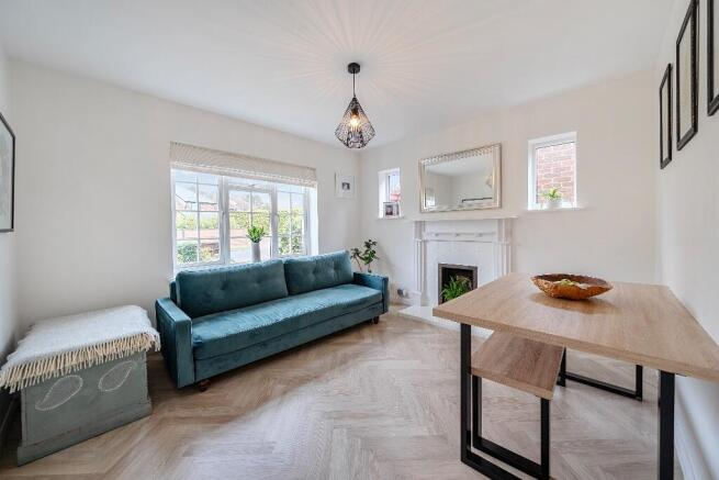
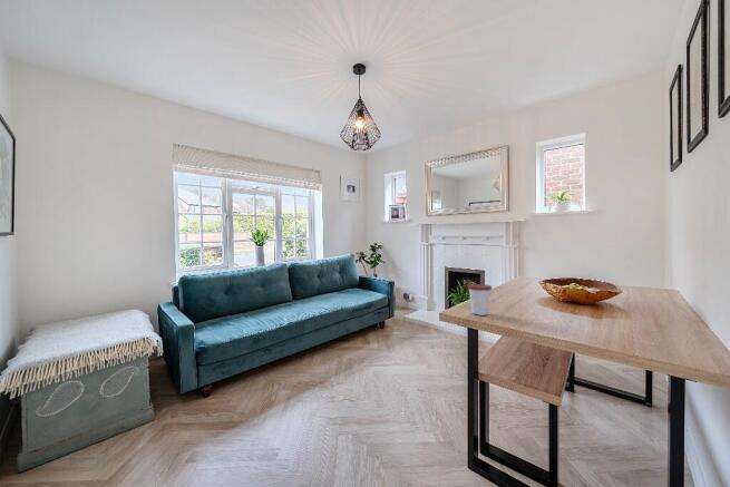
+ cup (479, 295)
